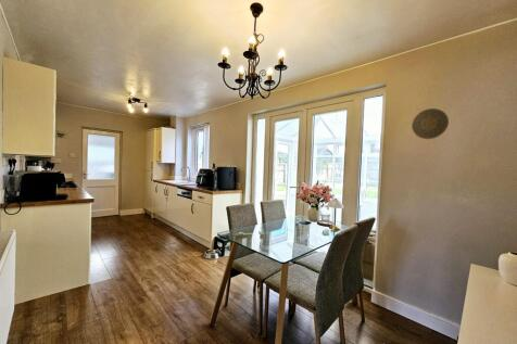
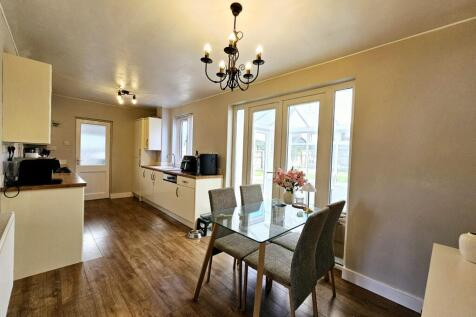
- decorative plate (429, 124)
